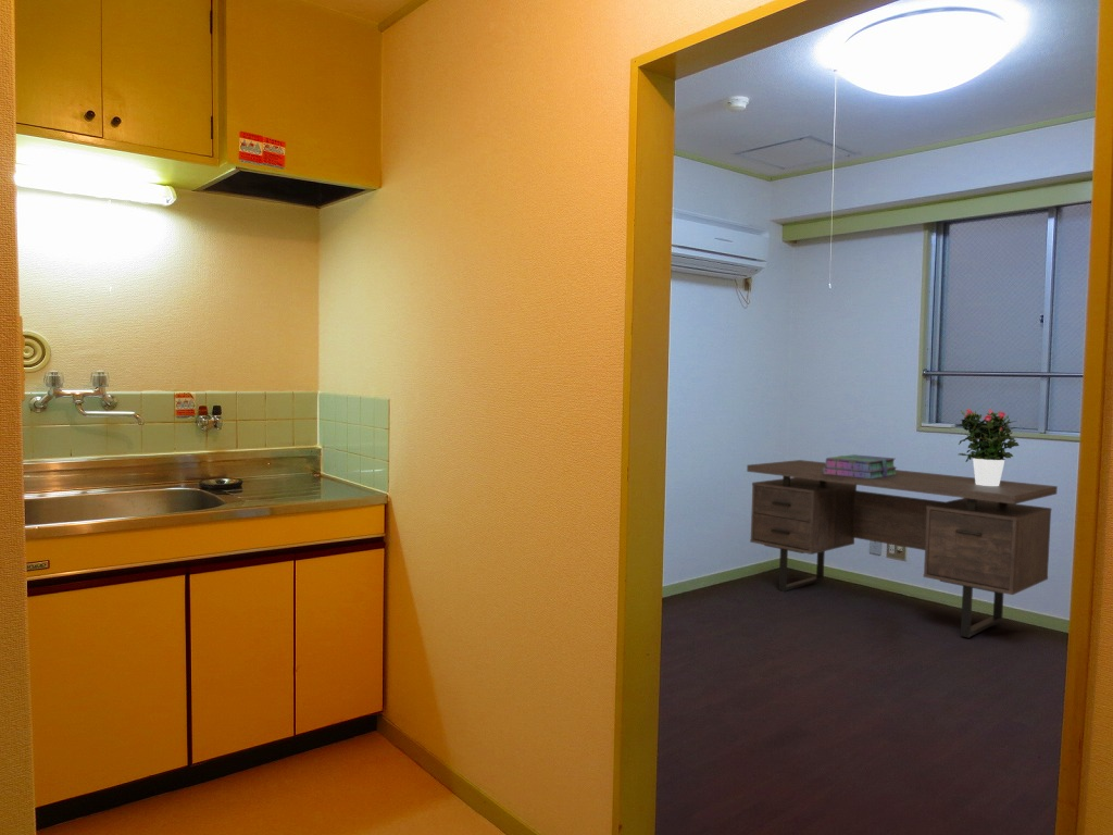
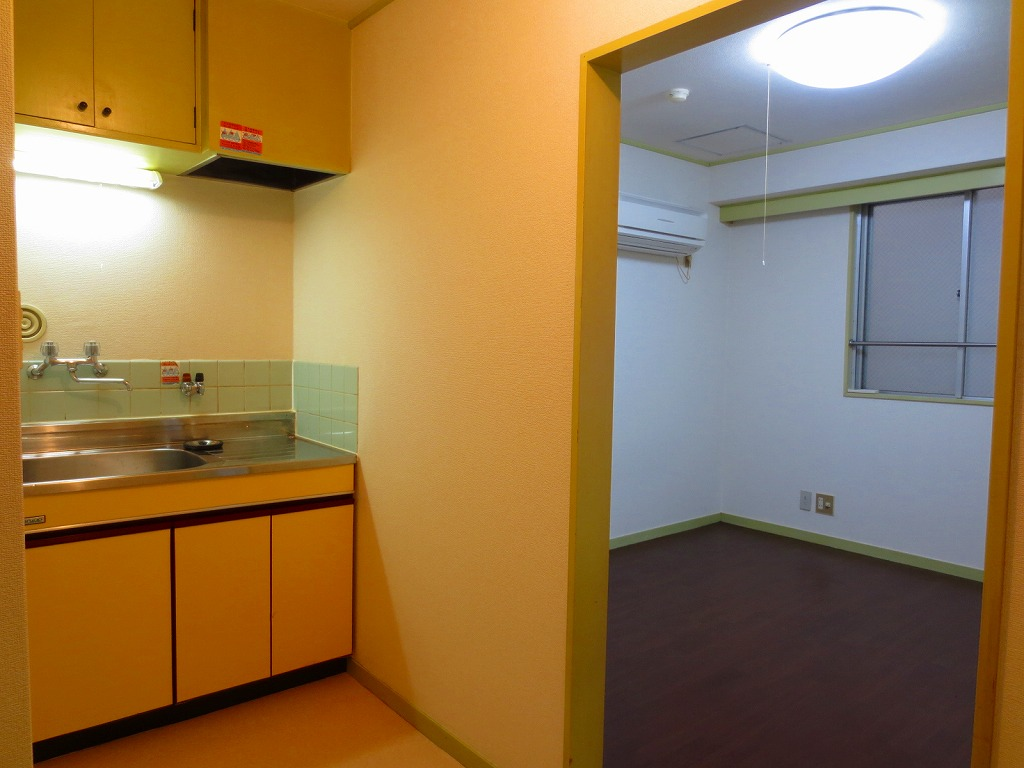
- desk (886, 539)
- potted flower (986, 446)
- stack of books (860, 465)
